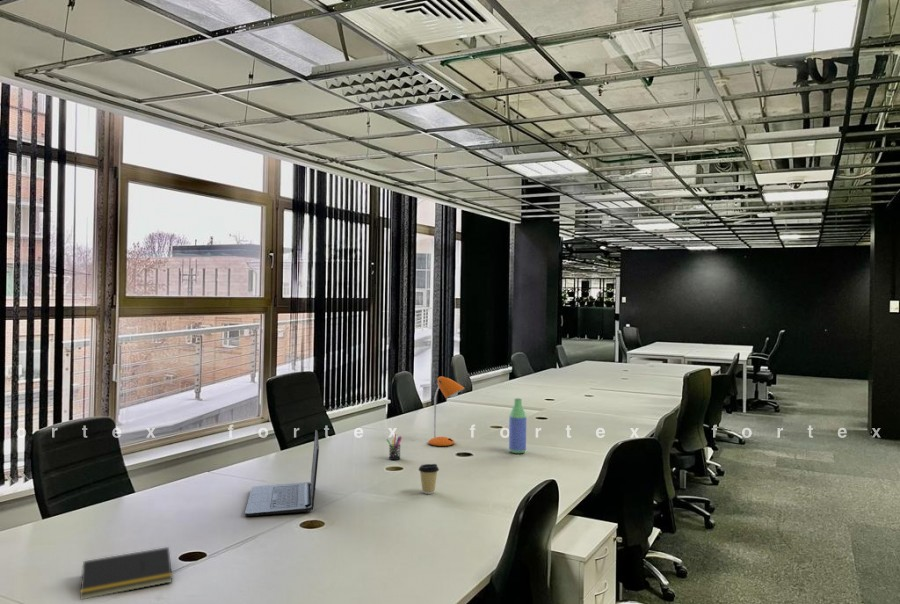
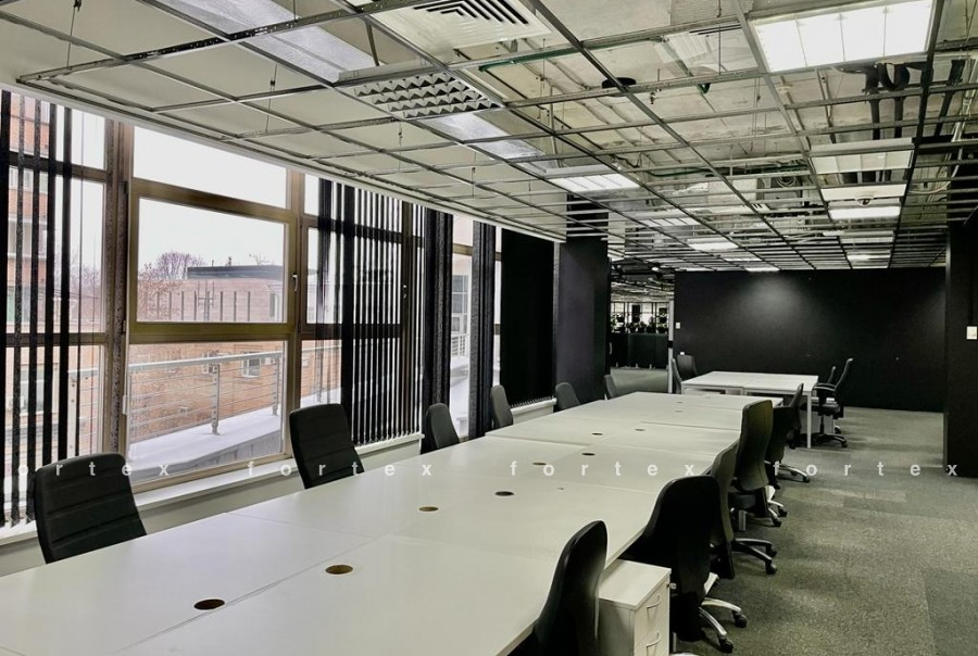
- pen holder (393, 446)
- desk lamp (435, 410)
- bottle (517, 425)
- coffee cup (428, 478)
- notepad (127, 571)
- laptop (283, 484)
